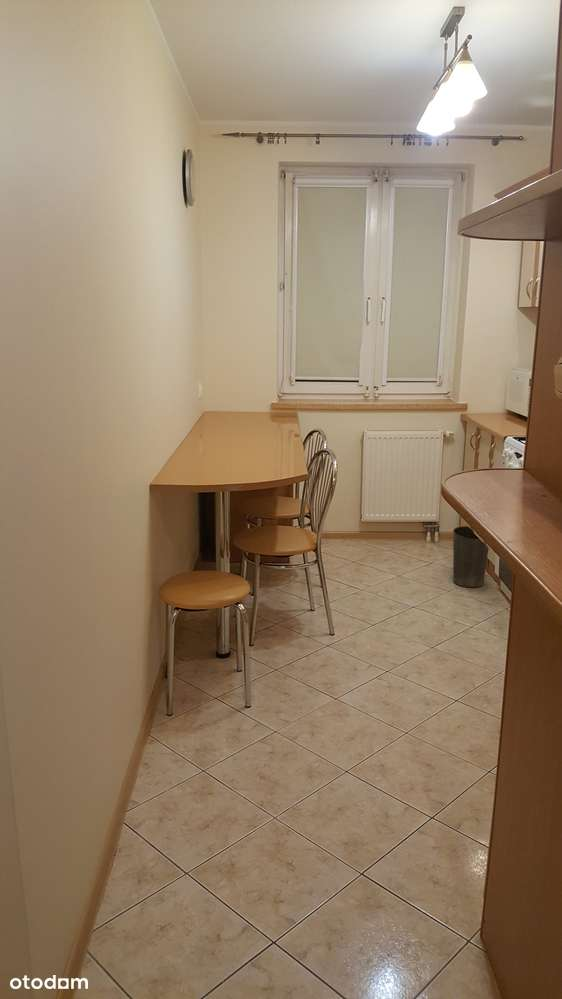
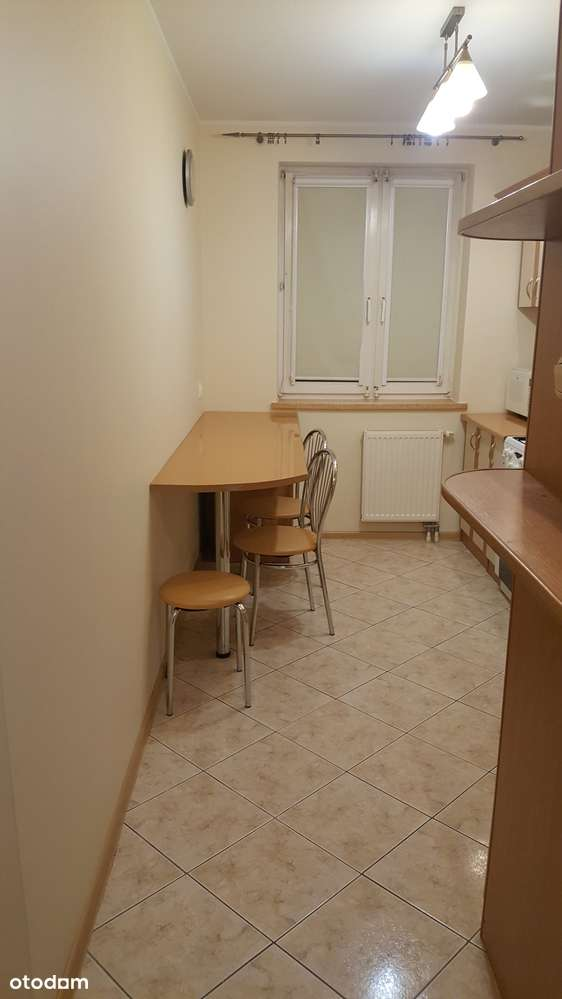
- waste basket (469, 557)
